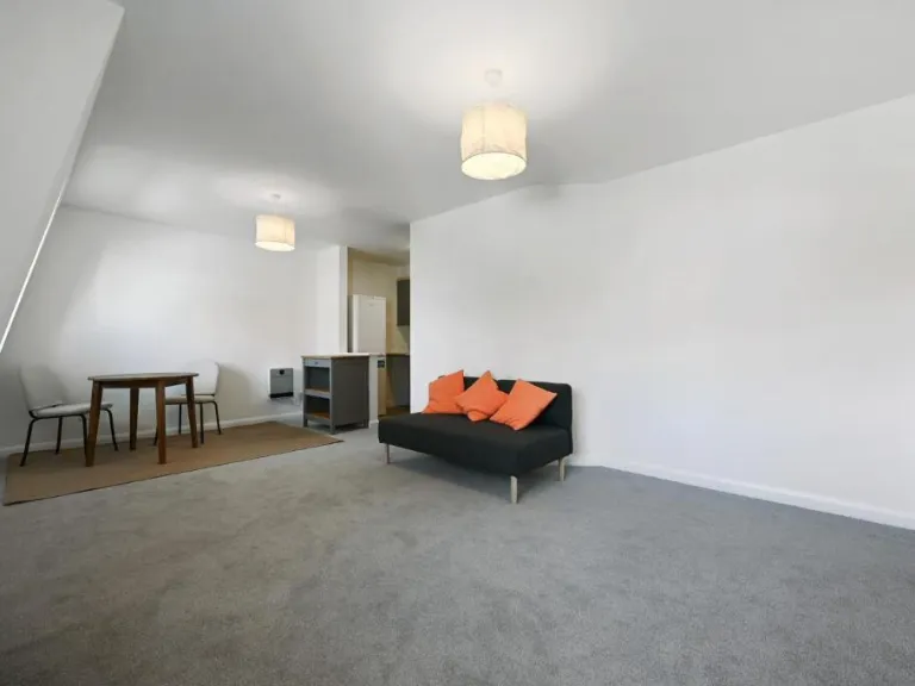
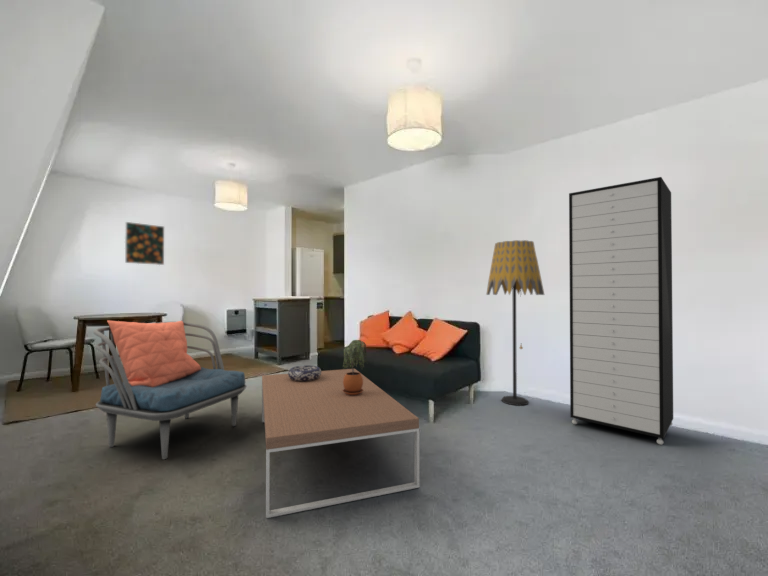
+ floor lamp (514, 321)
+ potted plant (354, 365)
+ storage cabinet (620, 308)
+ decorative bowl (304, 373)
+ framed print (145, 244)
+ armchair (173, 377)
+ coffee table (324, 419)
